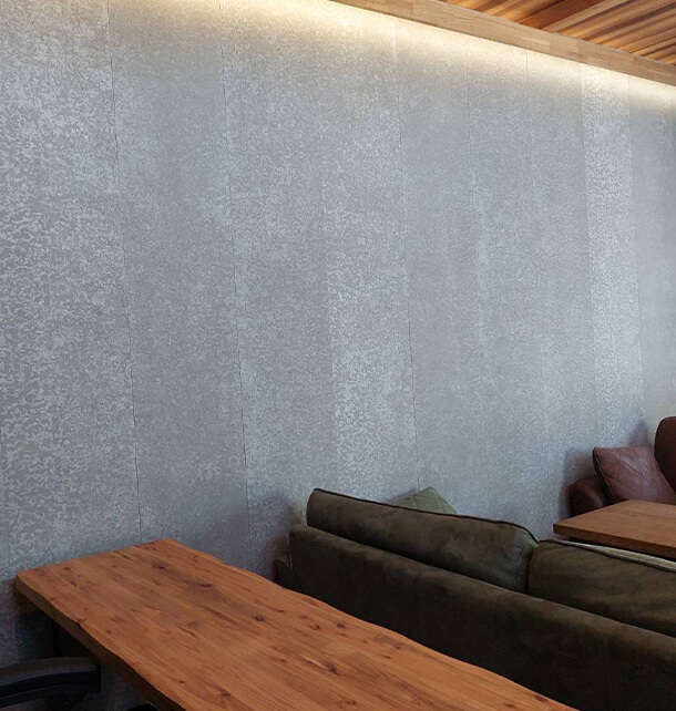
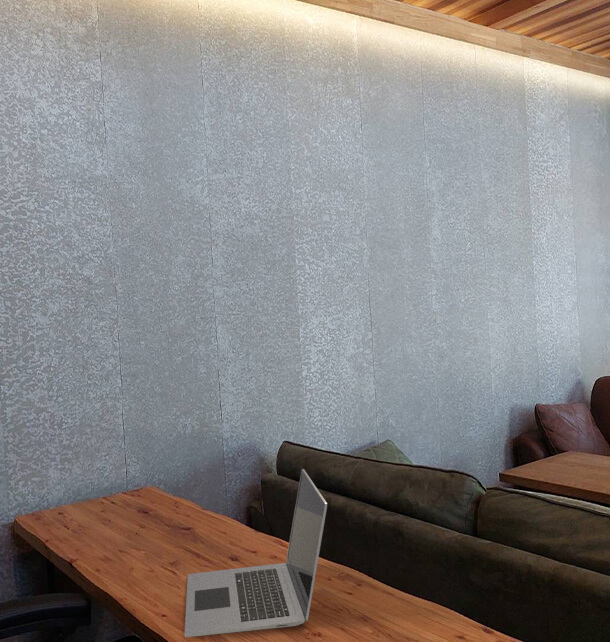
+ laptop (254, 566)
